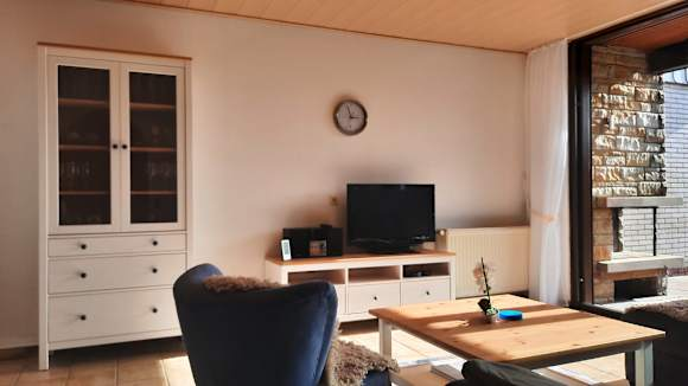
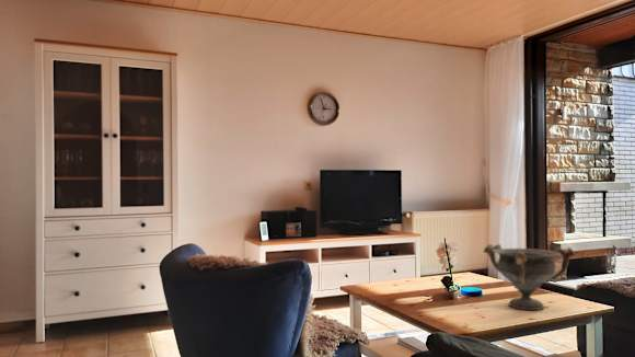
+ decorative bowl (520, 276)
